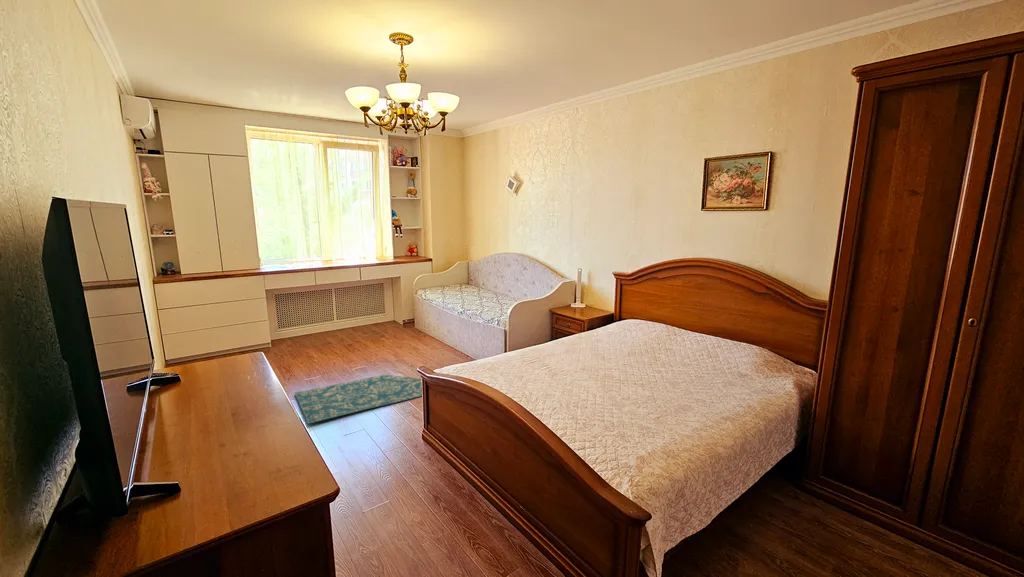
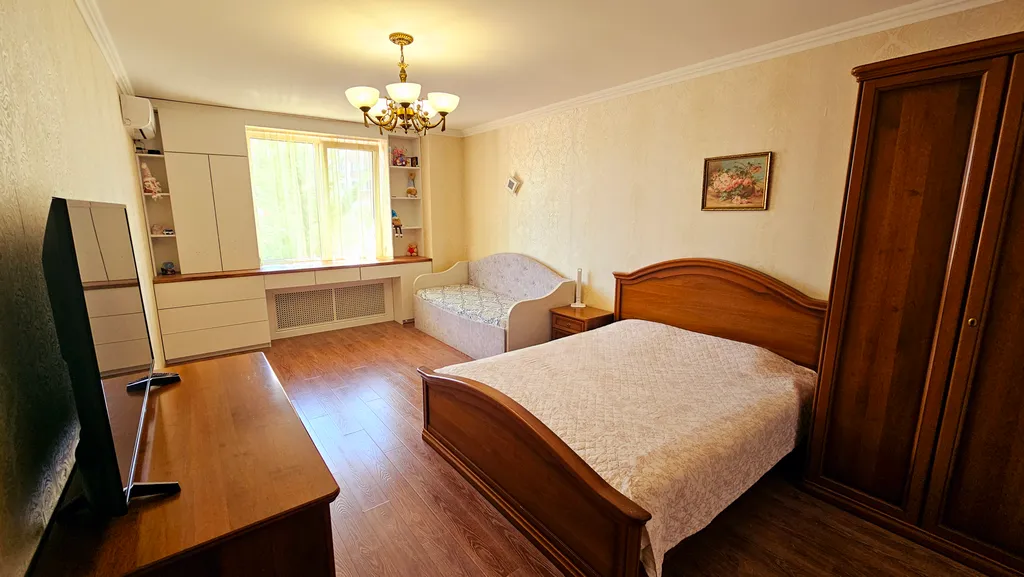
- rug (385, 388)
